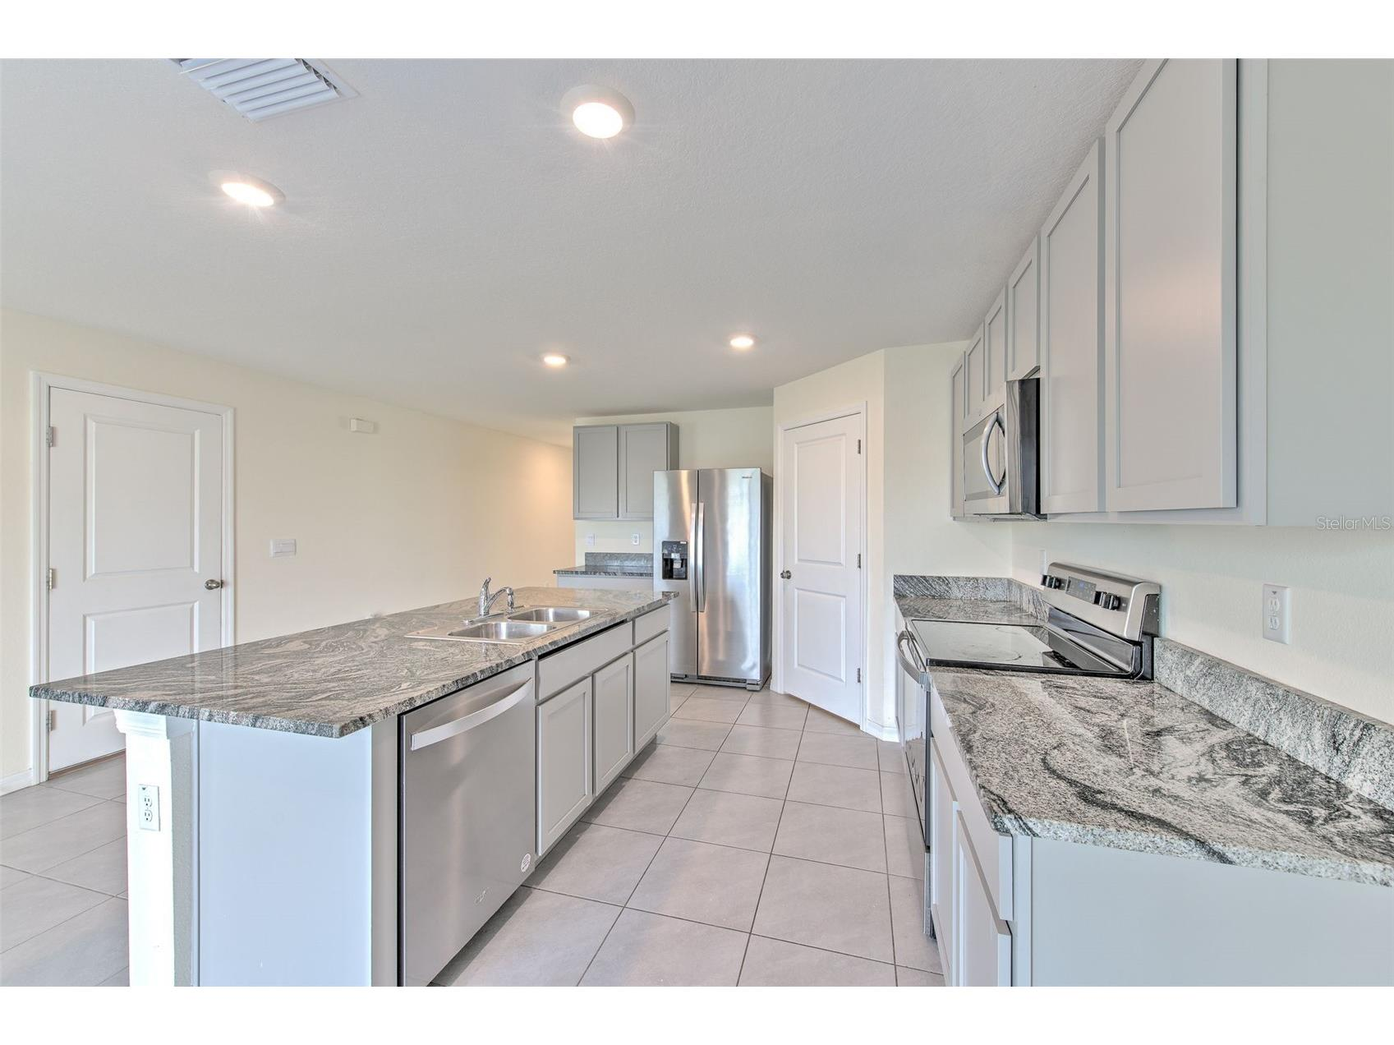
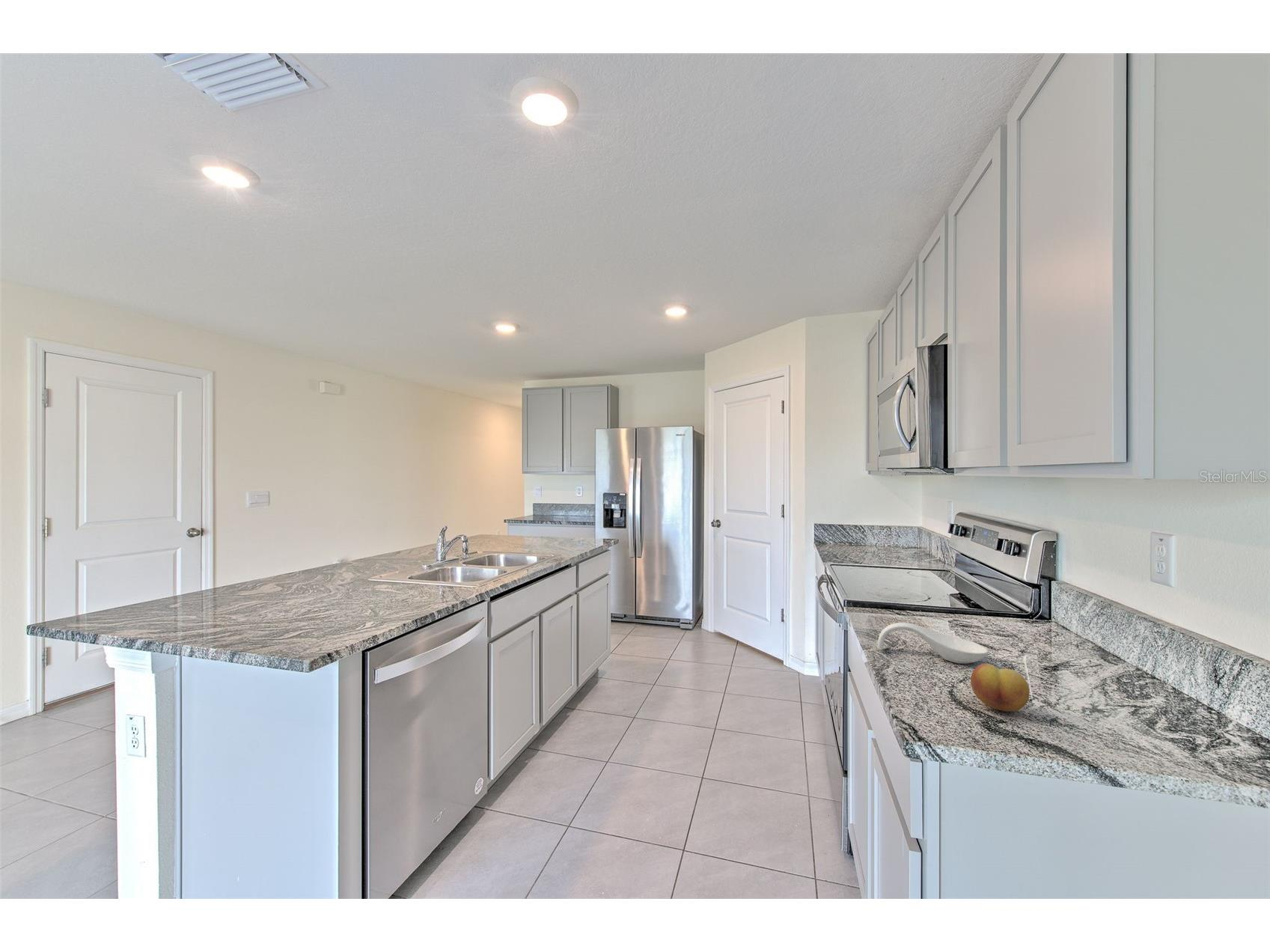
+ spoon rest (930, 641)
+ fruit (998, 687)
